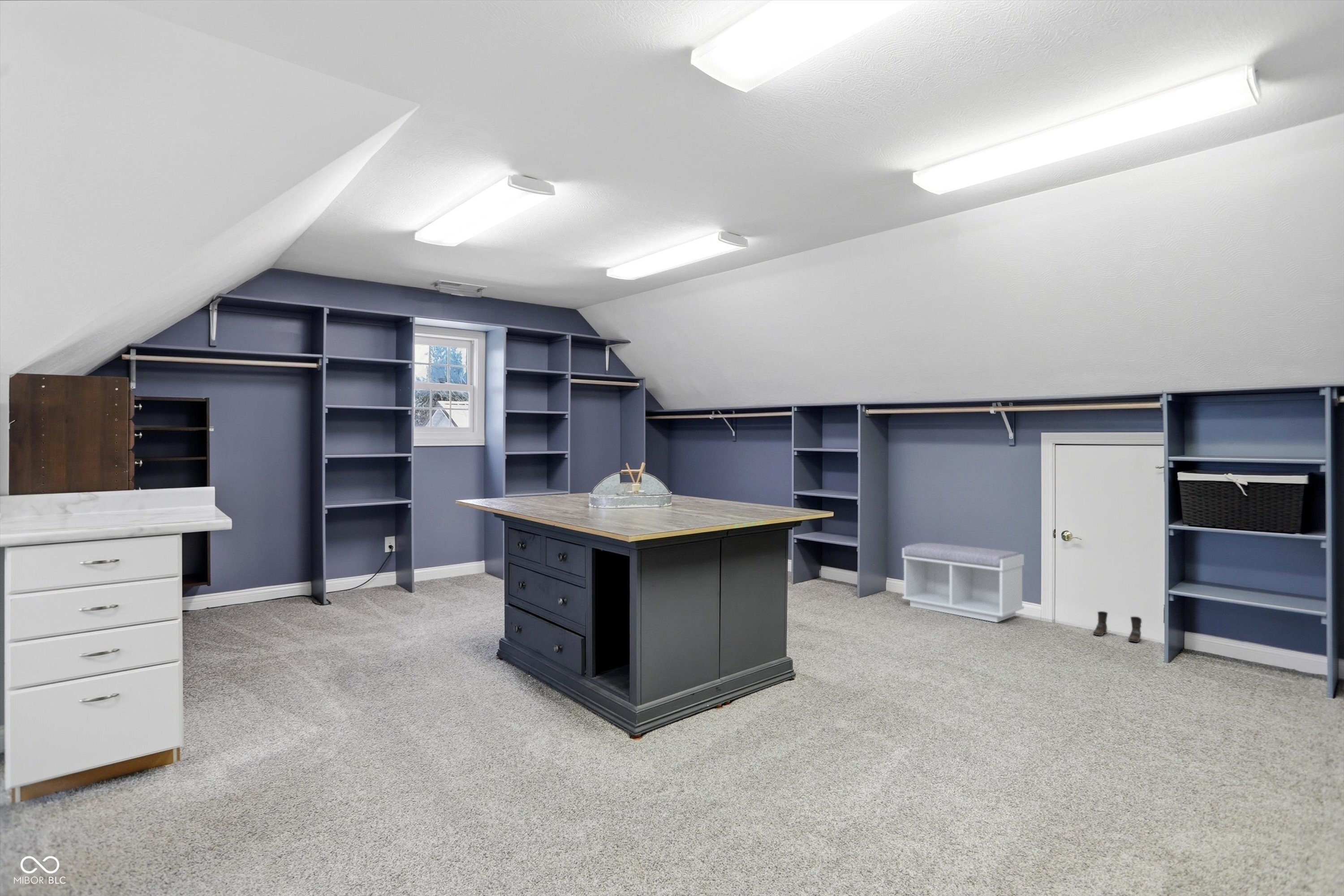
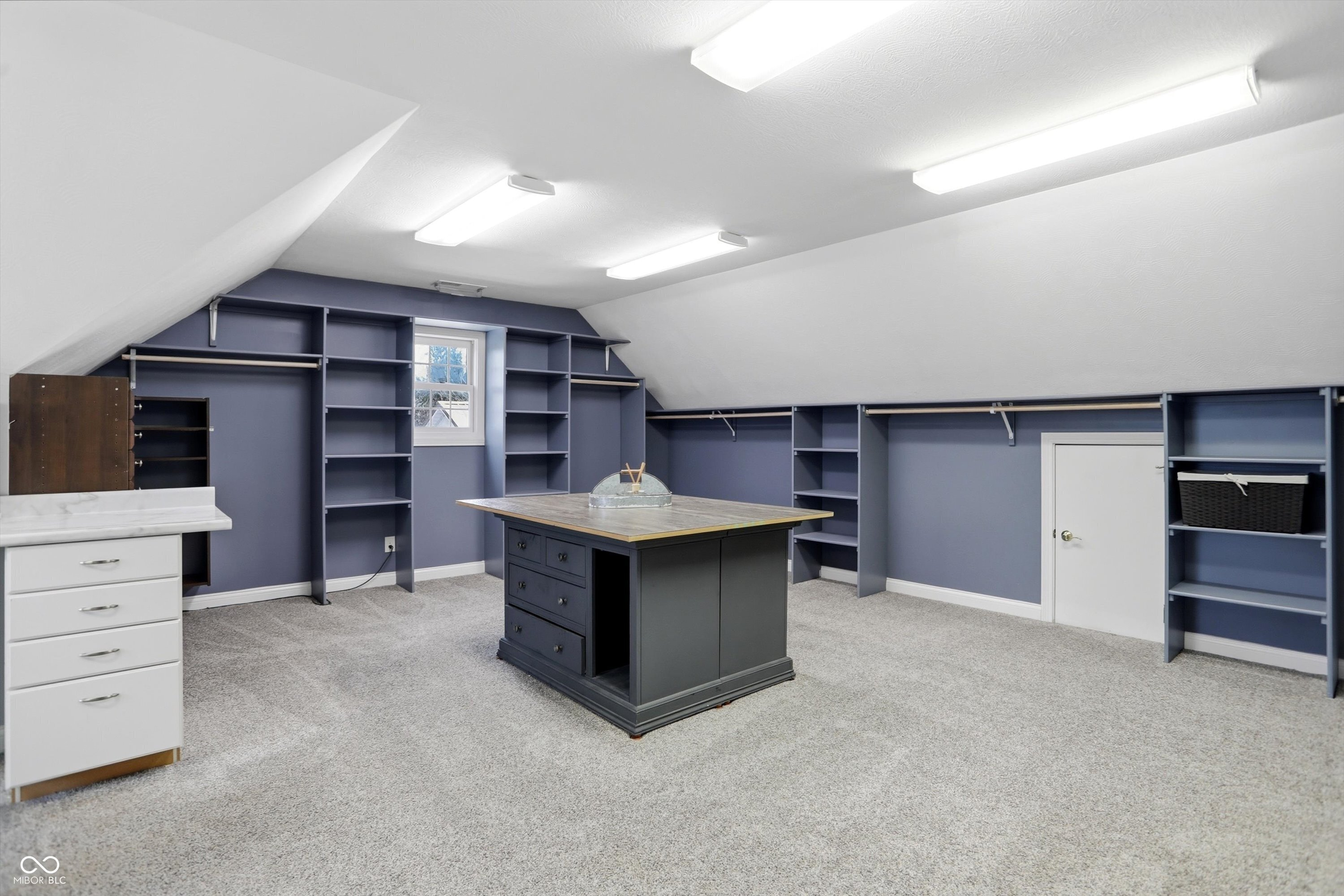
- bench (961, 579)
- boots (1107, 626)
